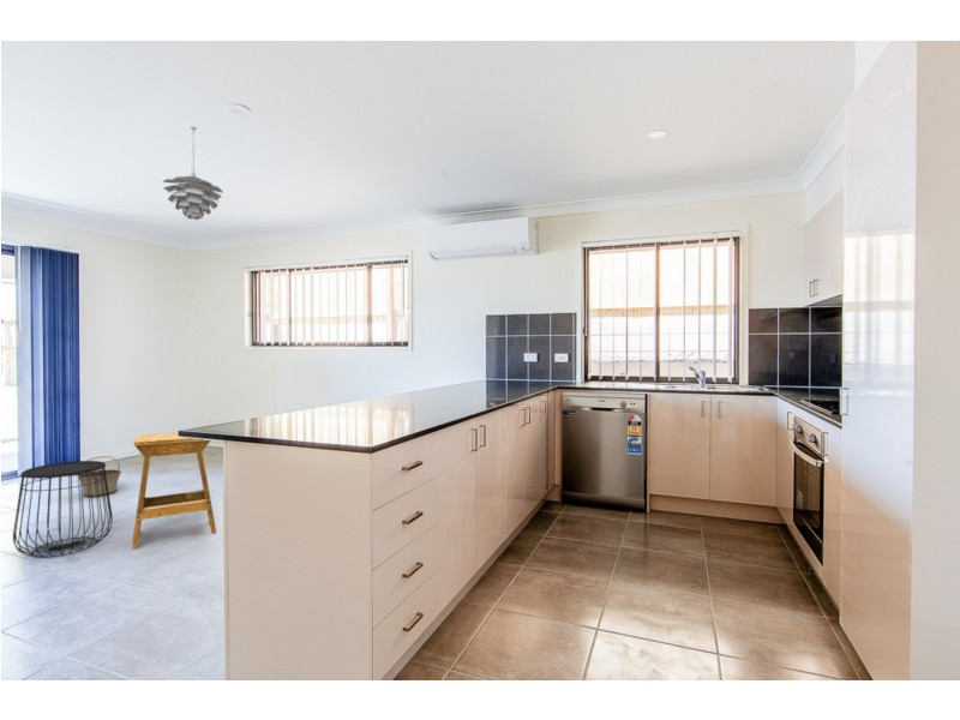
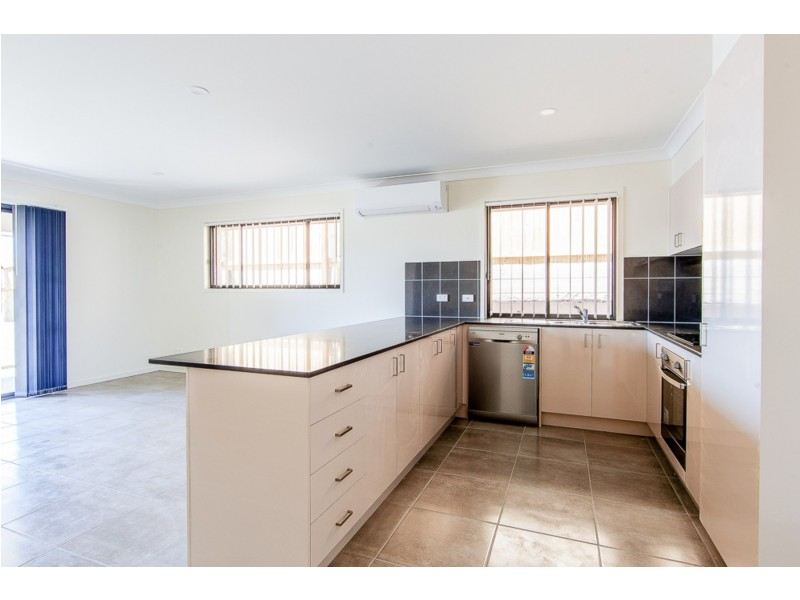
- side table (60, 506)
- basket (98, 475)
- stool (175, 493)
- pendant light (193, 173)
